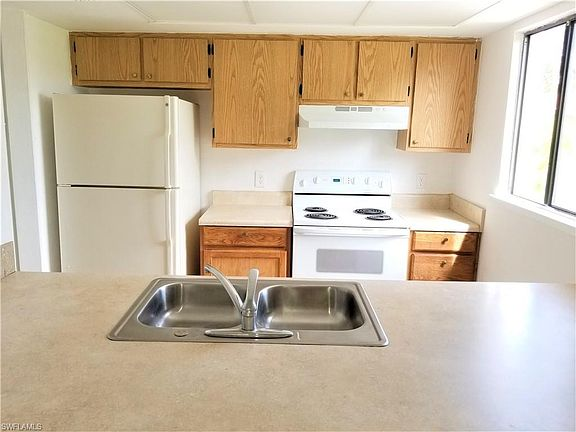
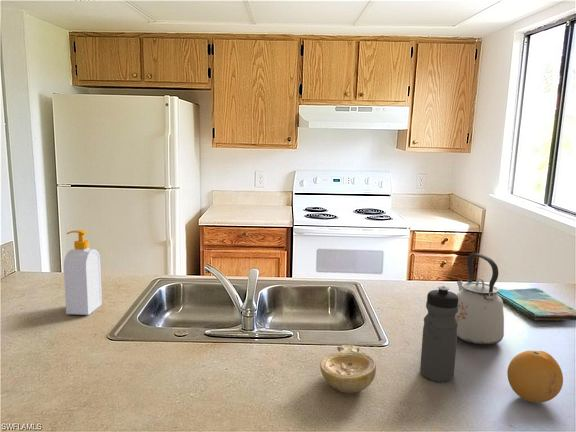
+ soap dish (347, 367)
+ water bottle (440, 331)
+ dish towel (537, 302)
+ fruit (534, 375)
+ soap bottle (81, 270)
+ kettle (474, 294)
